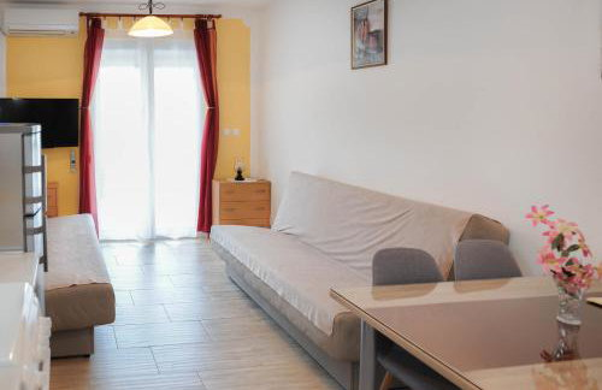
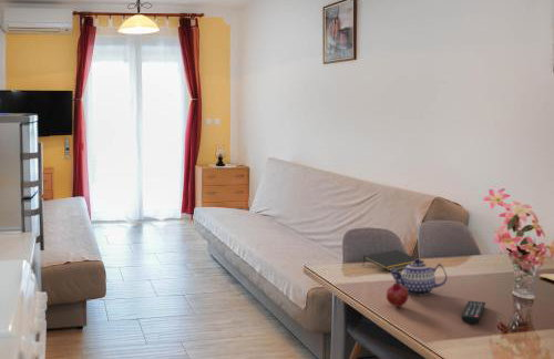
+ fruit (397, 294)
+ notepad (393, 259)
+ remote control (473, 311)
+ teapot (418, 275)
